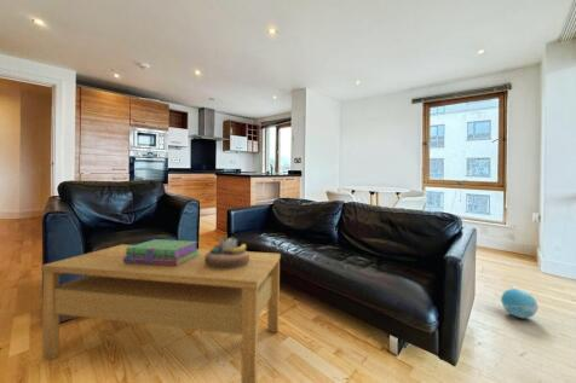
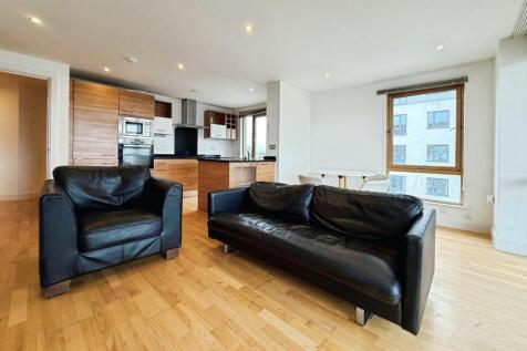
- coffee table (172, 300)
- stack of books (163, 250)
- decorative bowl (227, 249)
- decorative ball (518, 302)
